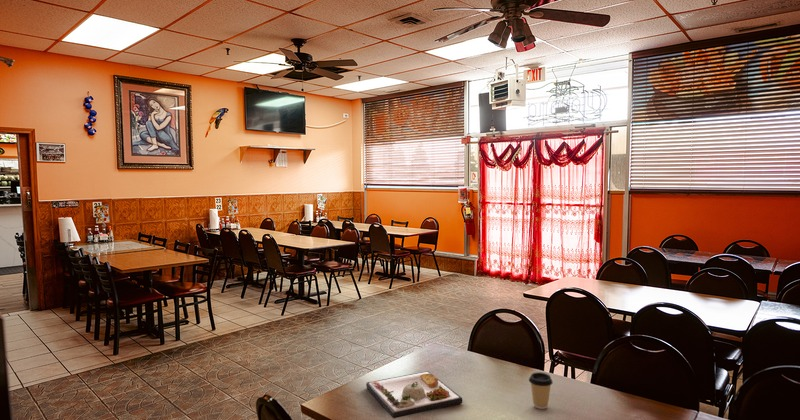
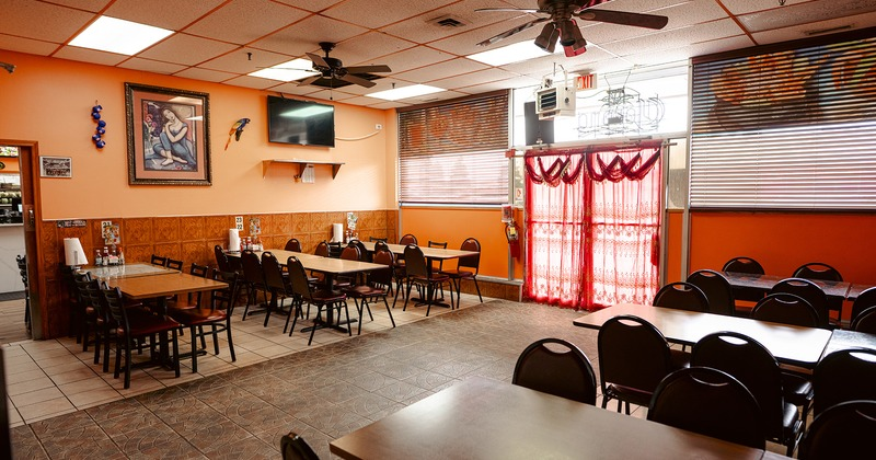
- dinner plate (412, 386)
- coffee cup (540, 391)
